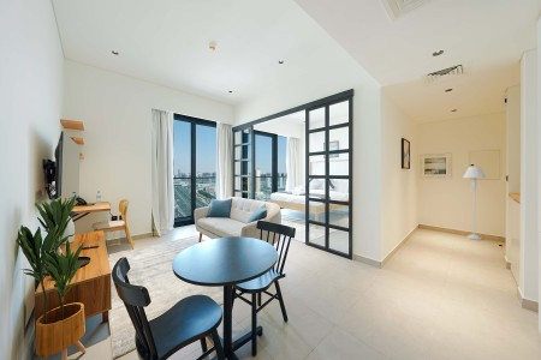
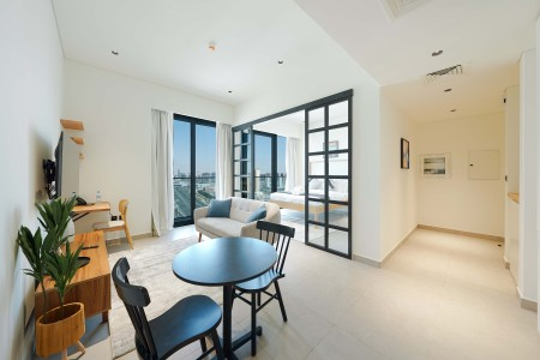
- floor lamp (474, 202)
